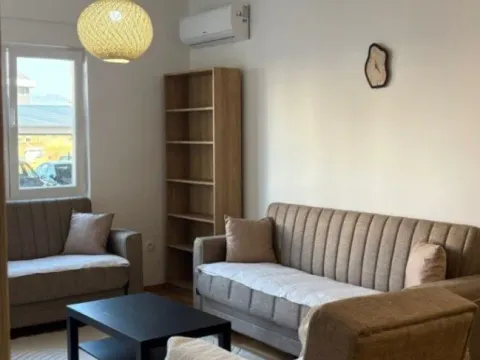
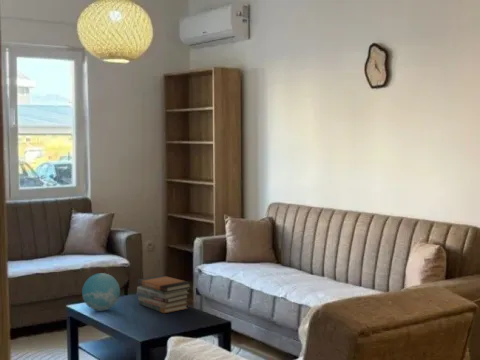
+ decorative ball (101, 291)
+ book stack (163, 293)
